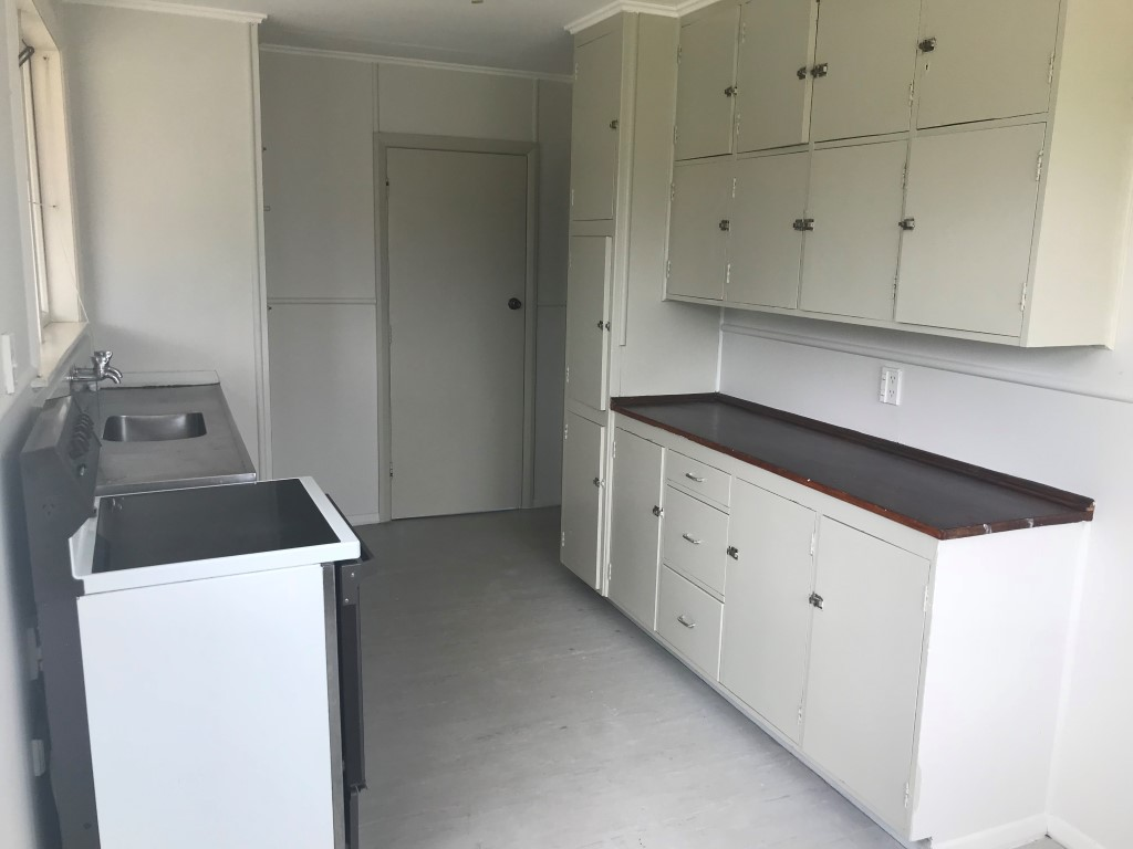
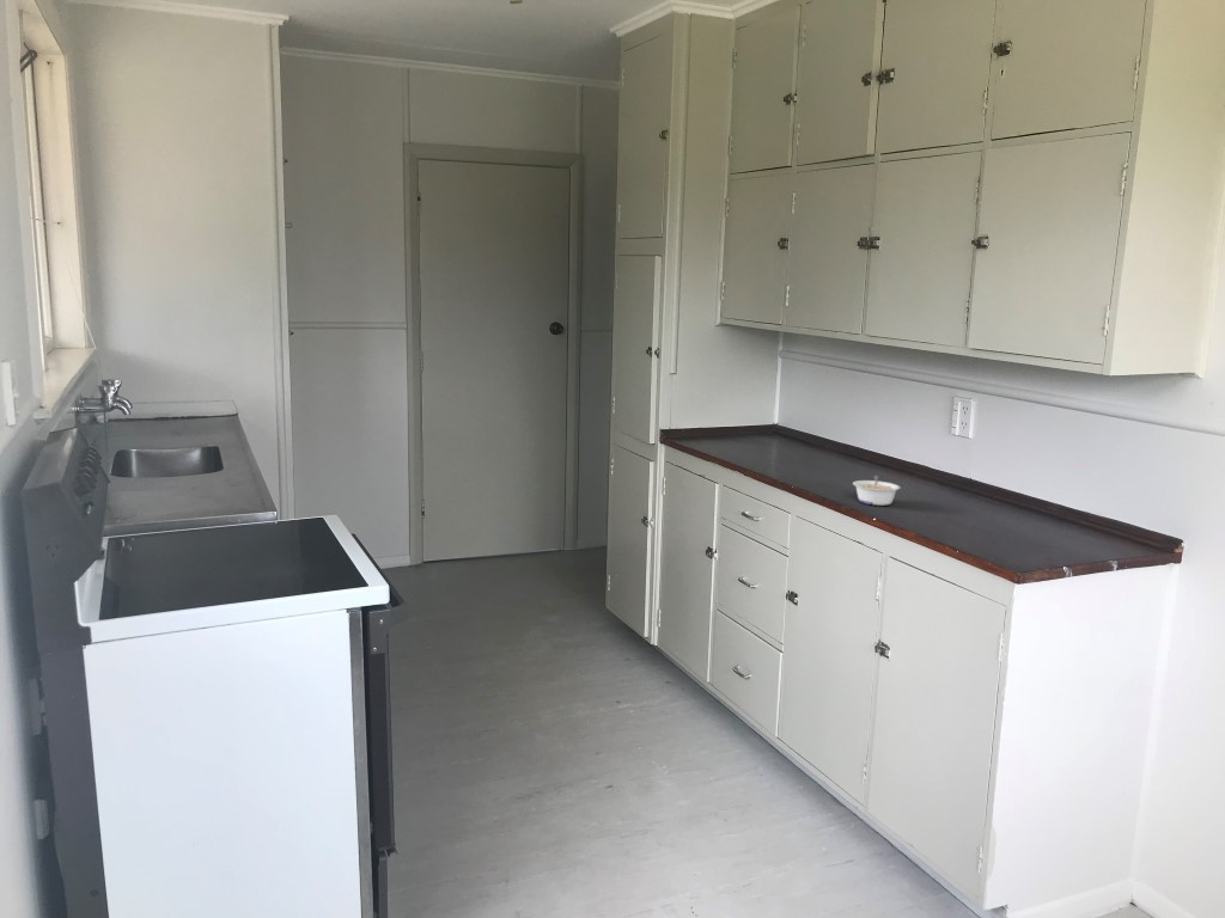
+ legume (874, 491)
